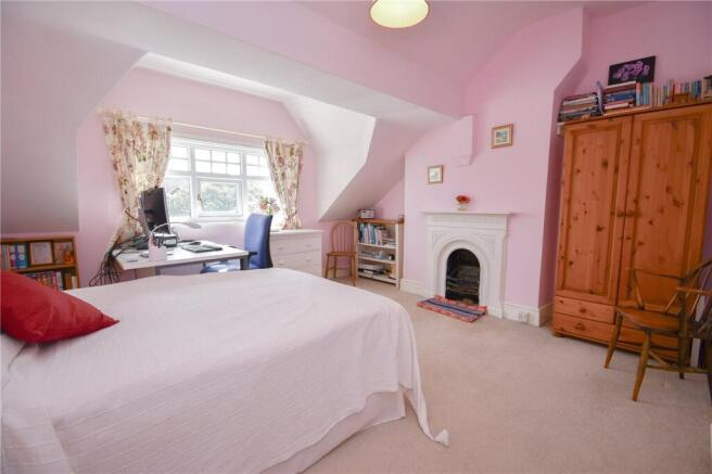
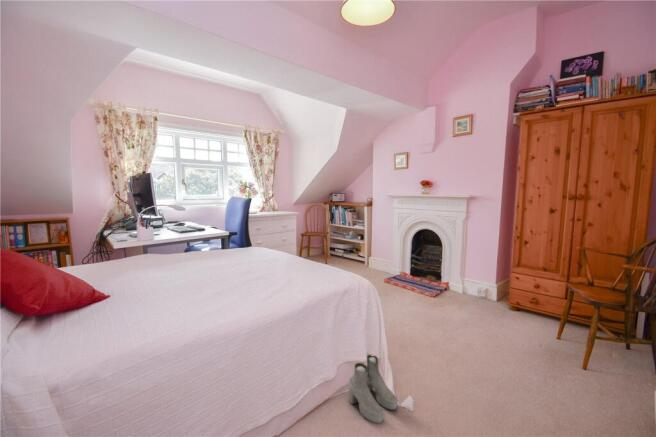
+ boots (372, 384)
